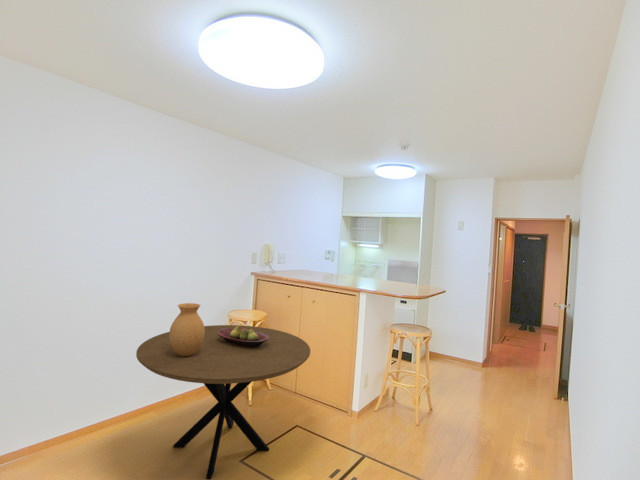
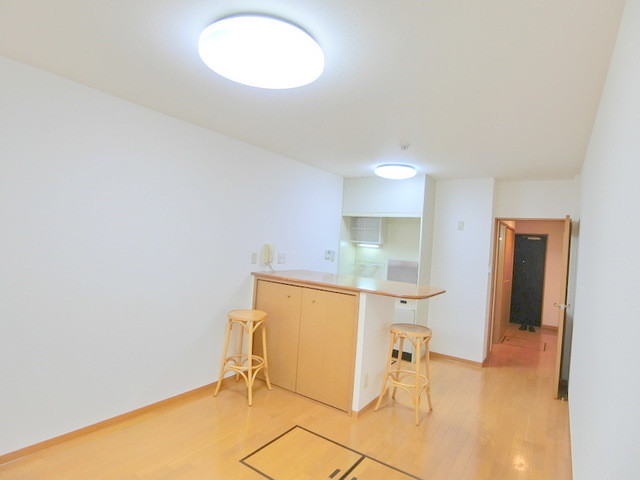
- vase (187, 329)
- dining table (225, 396)
- fruit bowl (243, 335)
